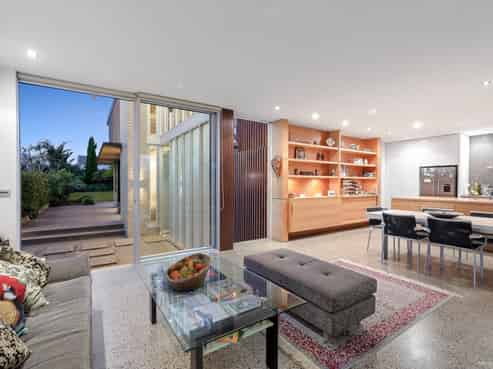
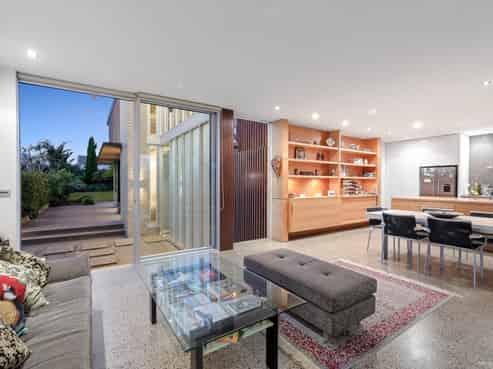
- fruit basket (189, 270)
